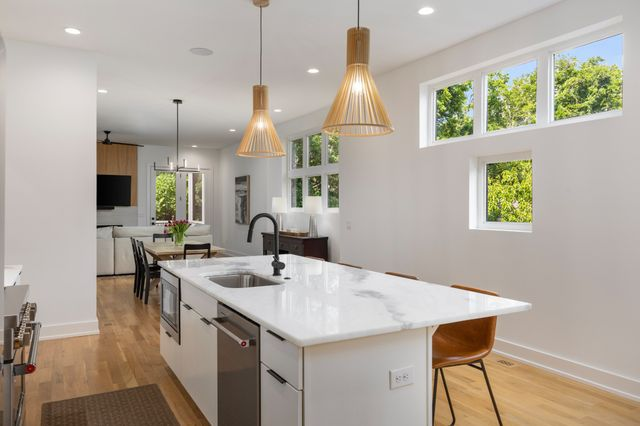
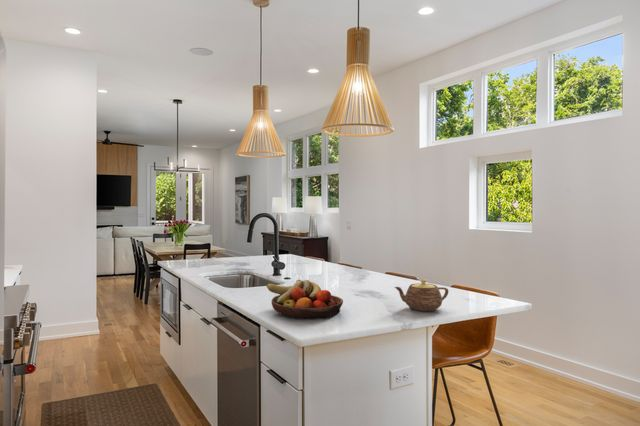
+ teapot (421, 294)
+ fruit bowl (306, 296)
